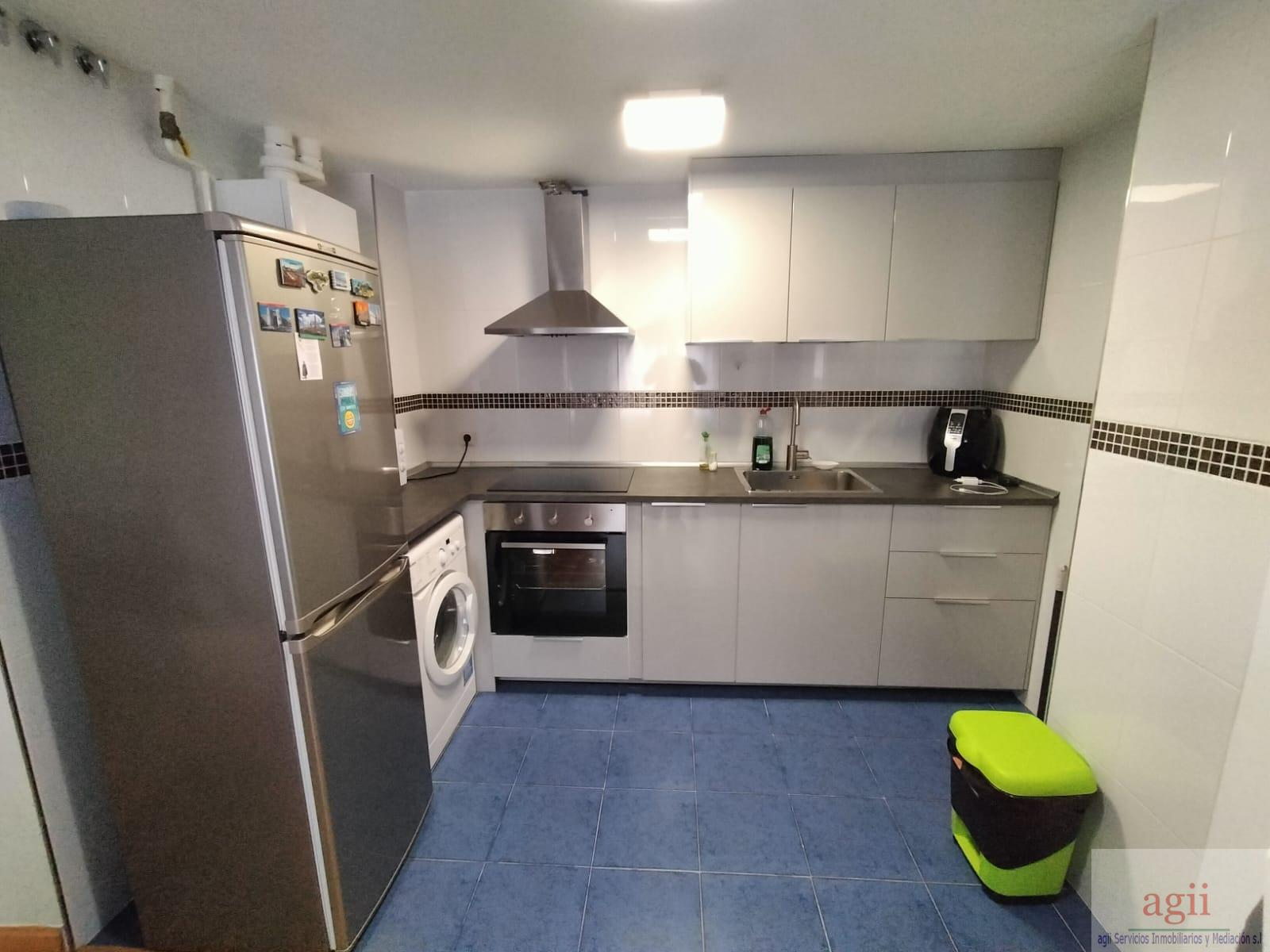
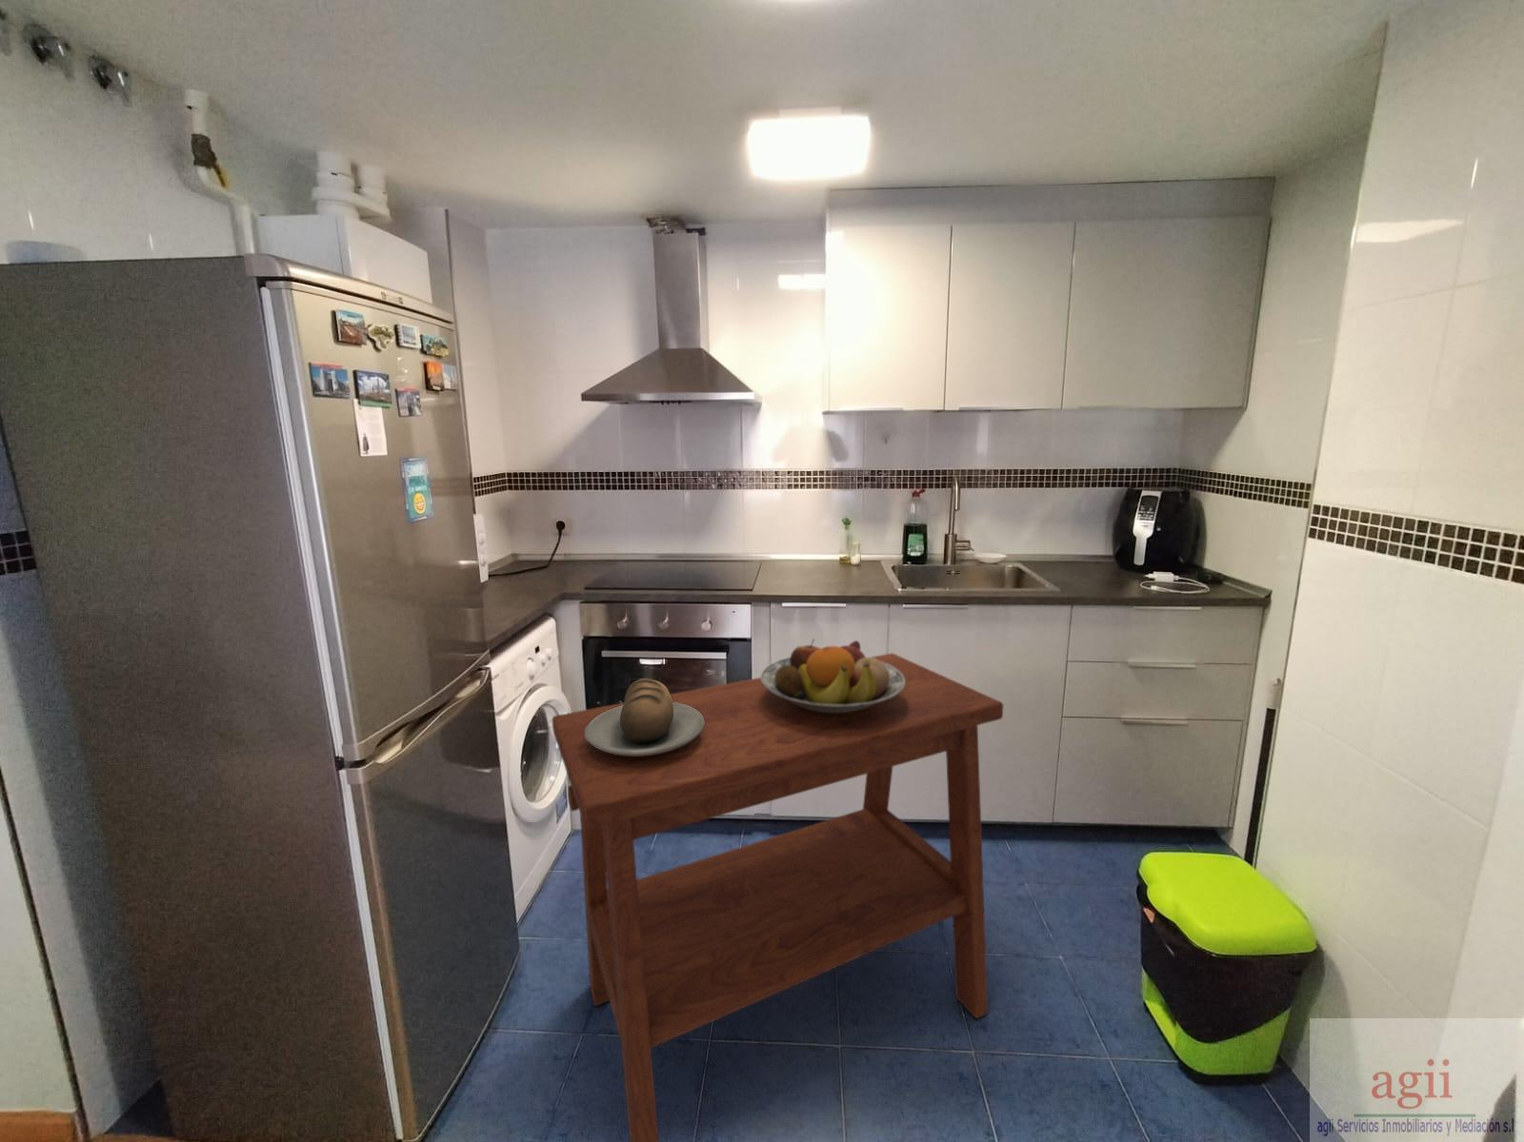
+ fruit bowl (832, 671)
+ bread (644, 713)
+ side table (782, 861)
